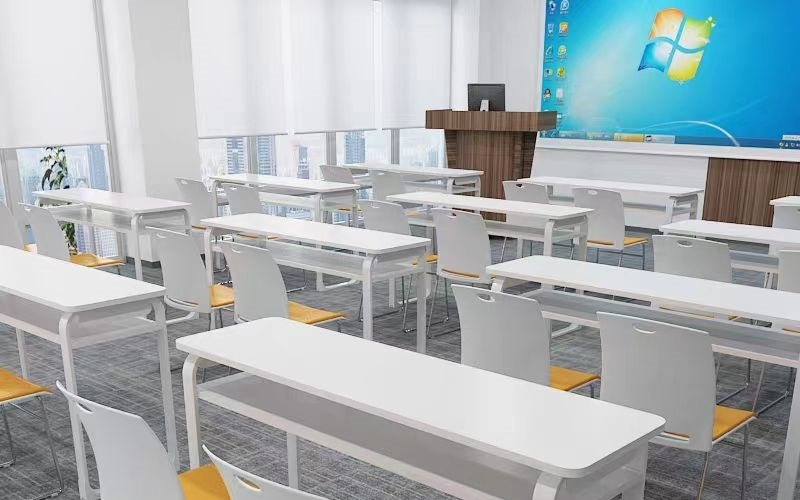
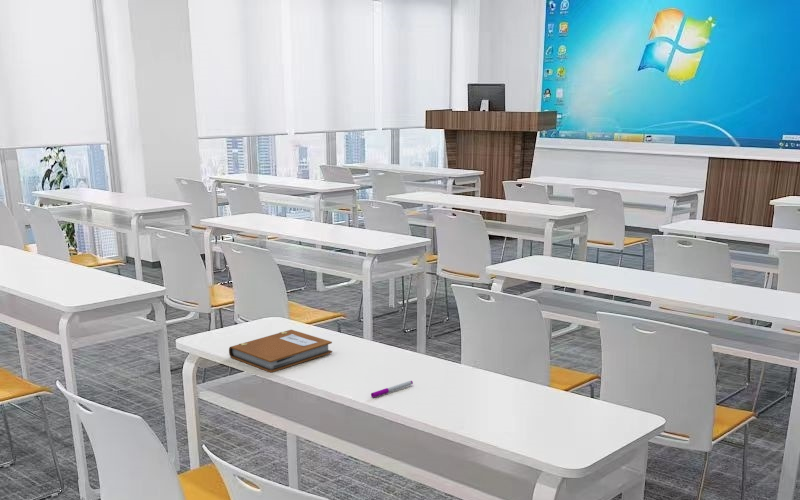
+ notebook (282, 348)
+ pen (392, 388)
